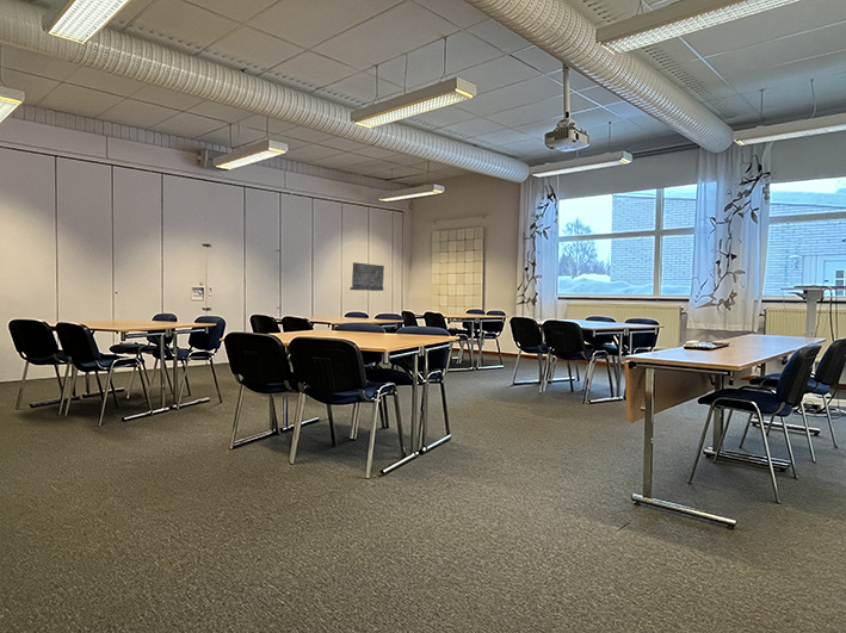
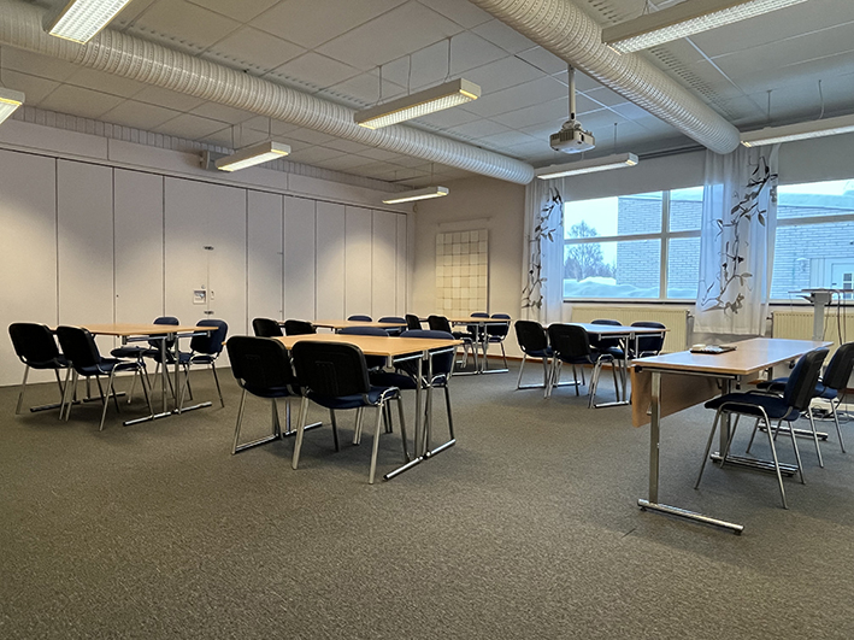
- relief panel (368, 277)
